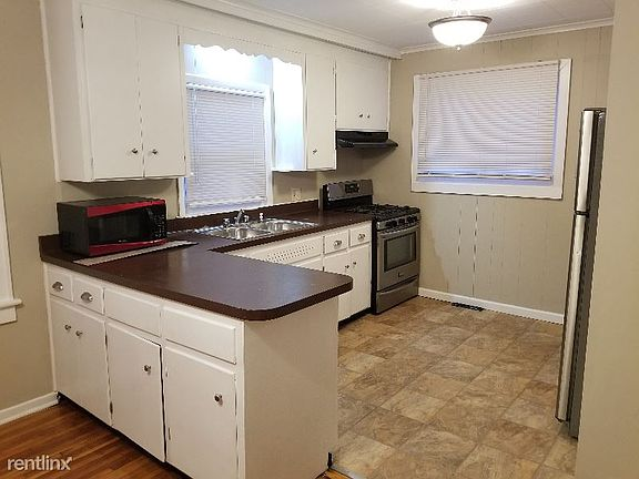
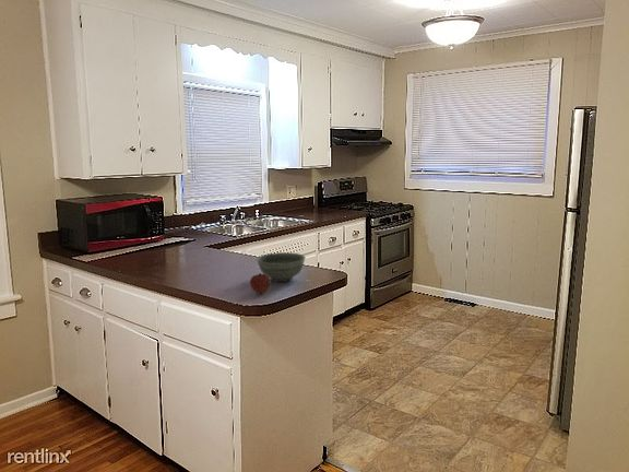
+ fruit (260, 283)
+ bowl (281, 268)
